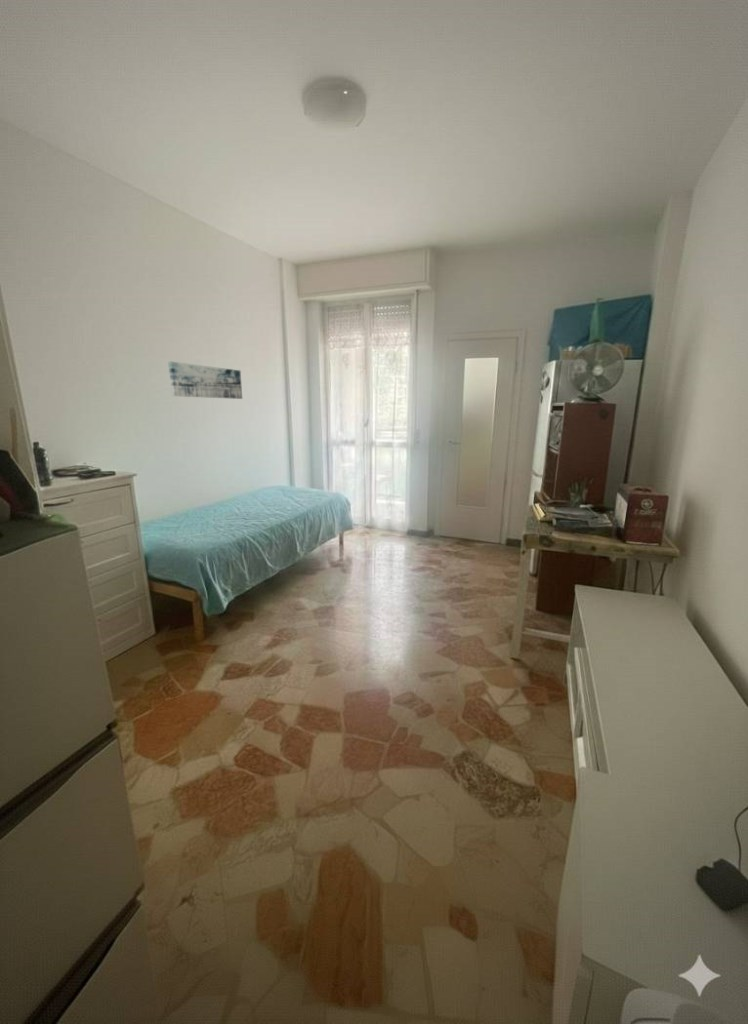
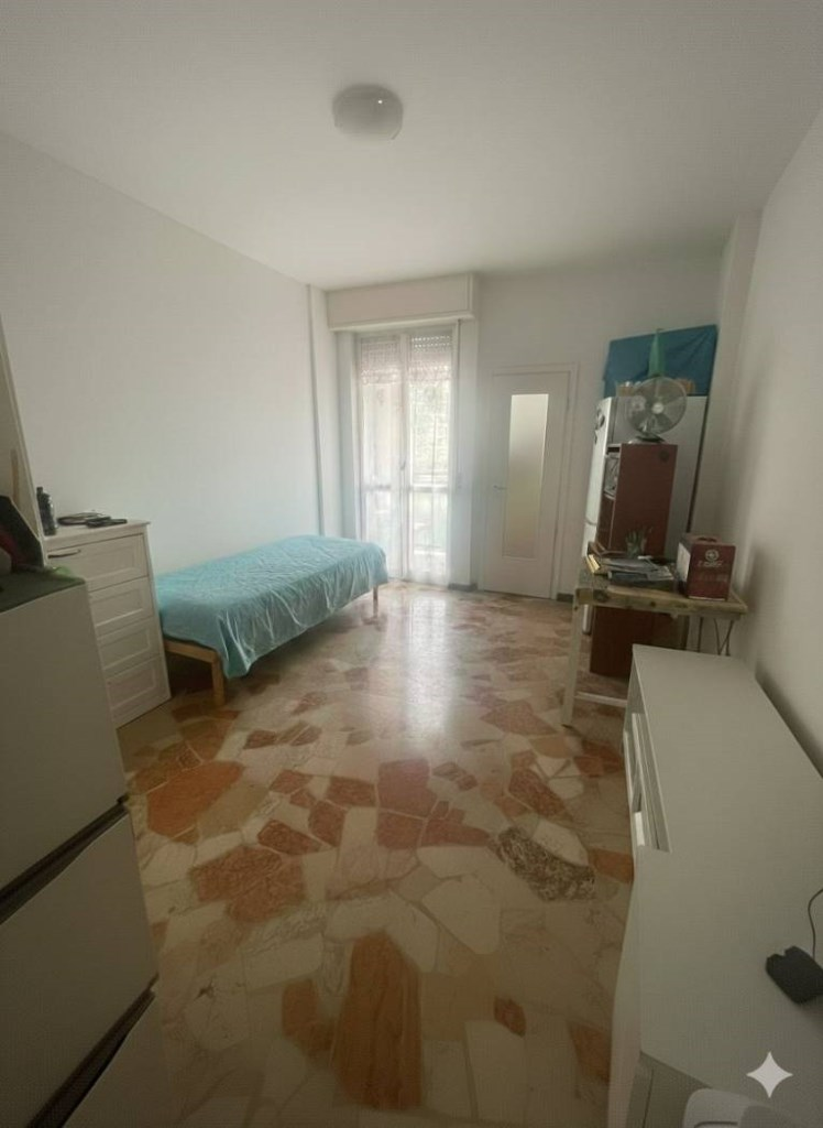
- wall art (209, 382)
